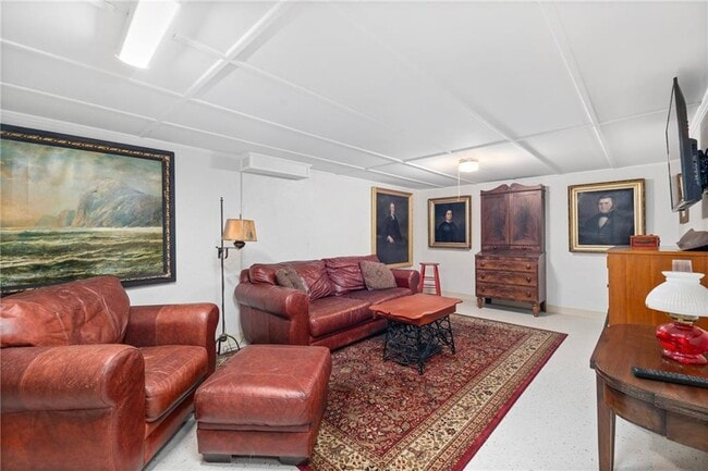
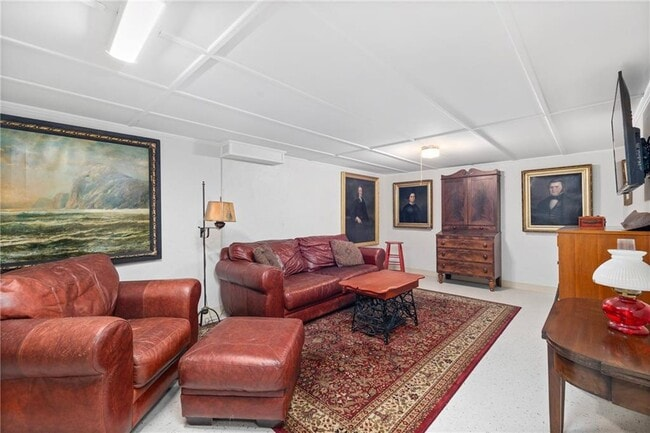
- remote control (673, 377)
